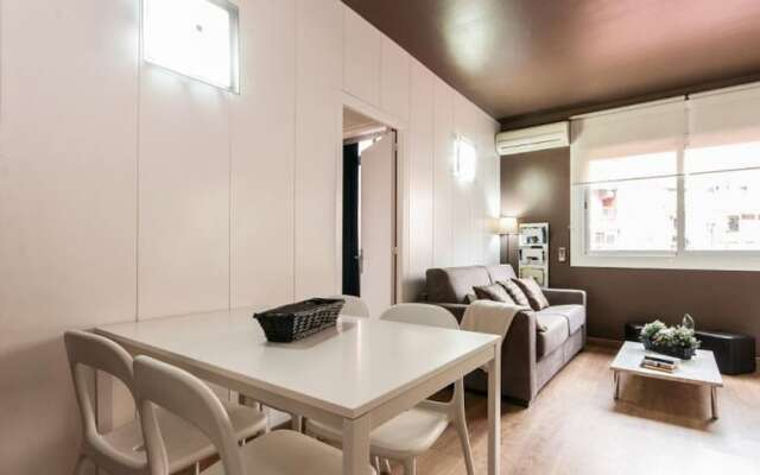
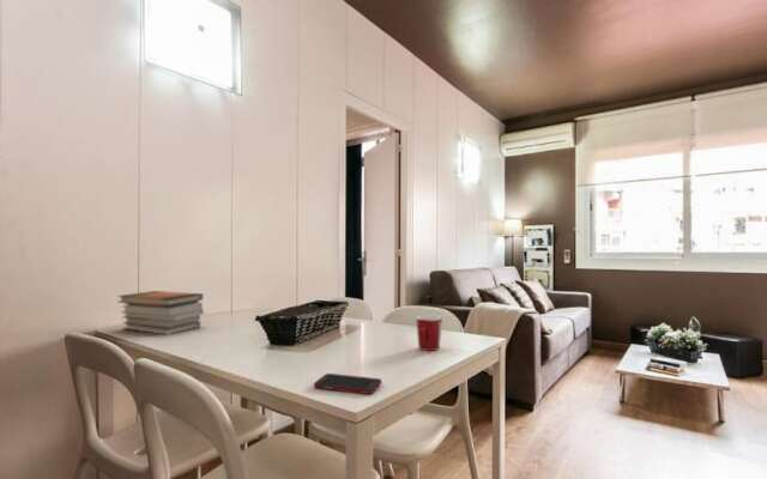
+ mug (427, 333)
+ book stack (162, 311)
+ cell phone (348, 383)
